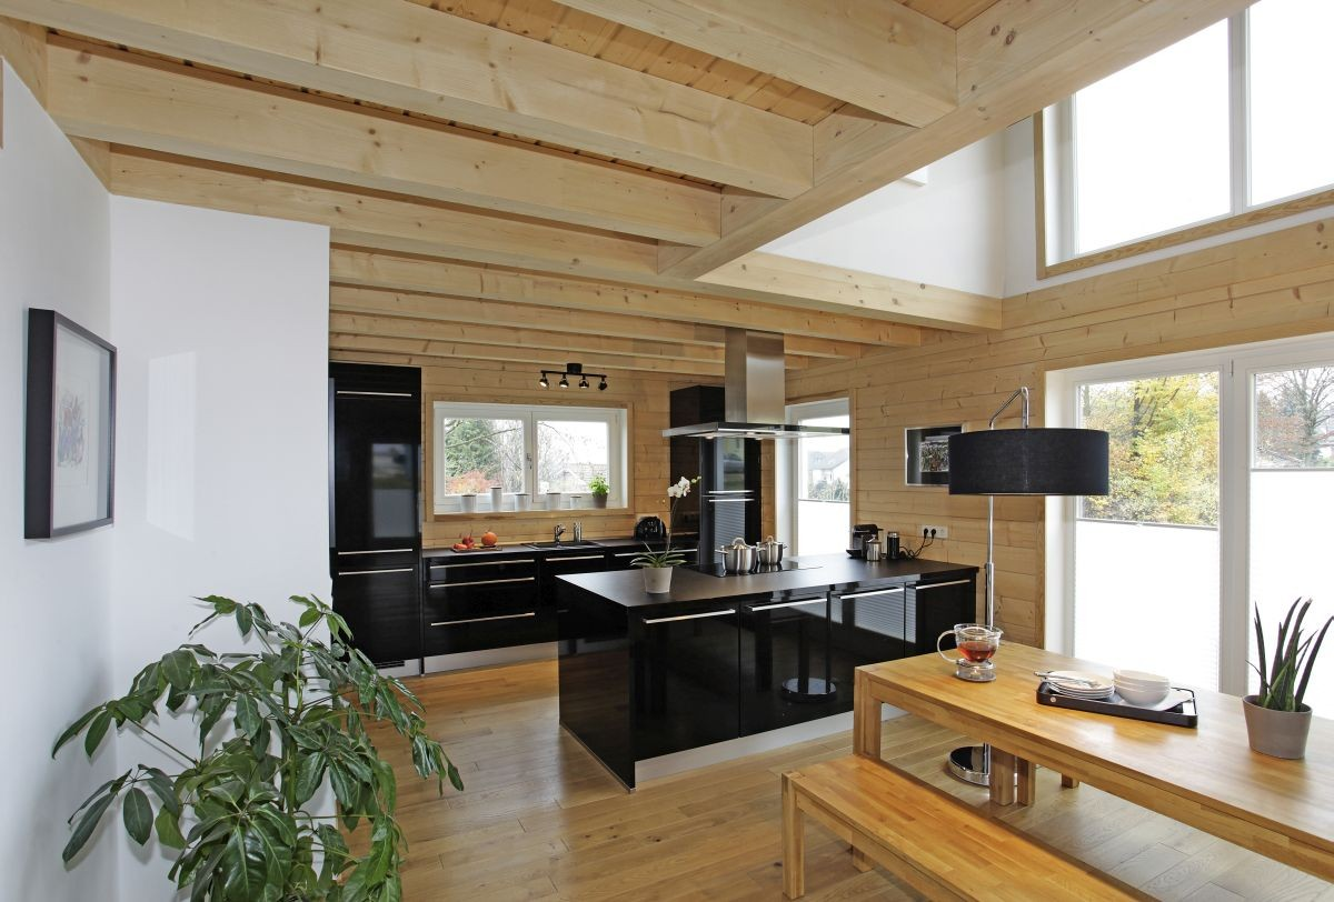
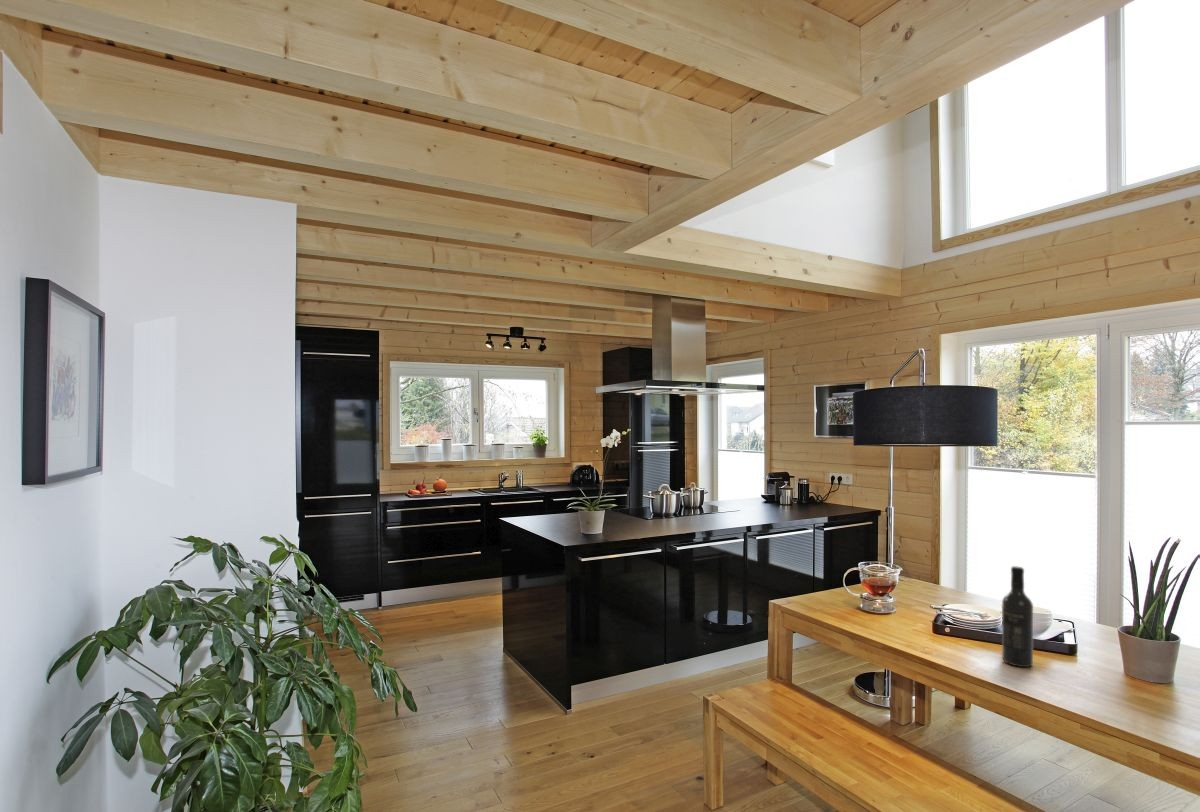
+ wine bottle (1017, 615)
